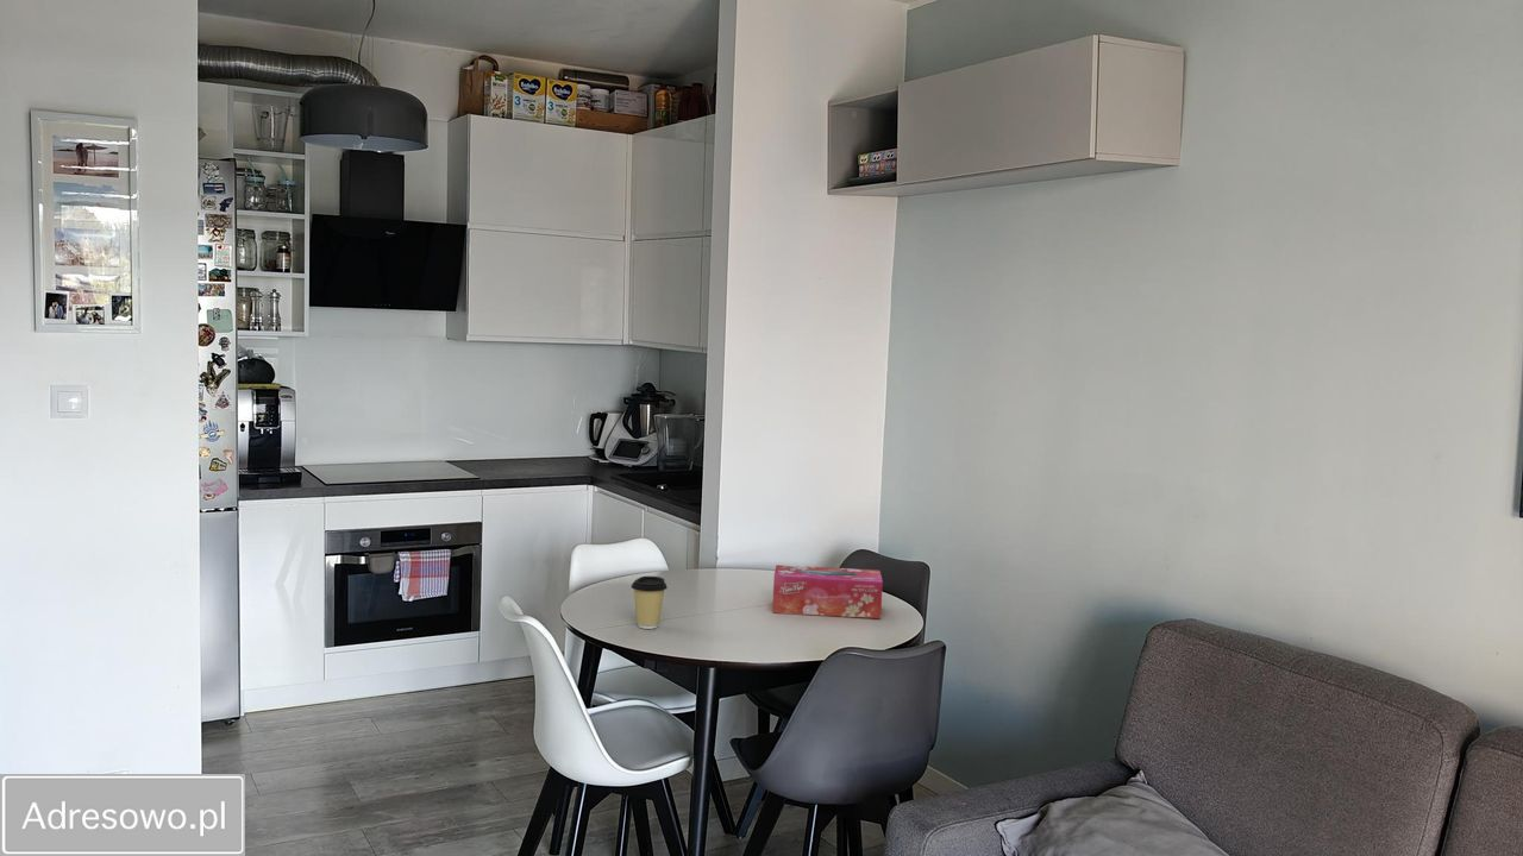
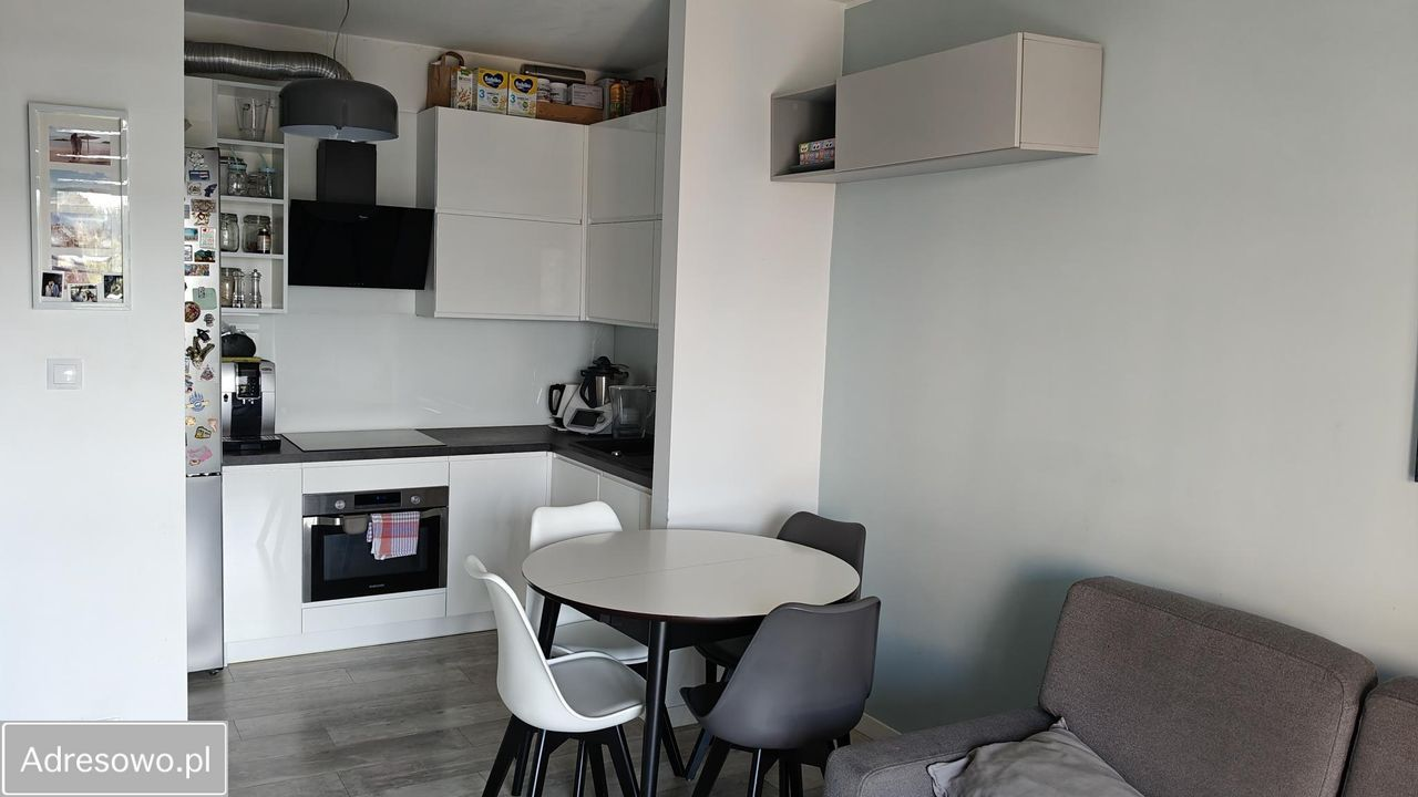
- tissue box (827, 591)
- coffee cup (648, 603)
